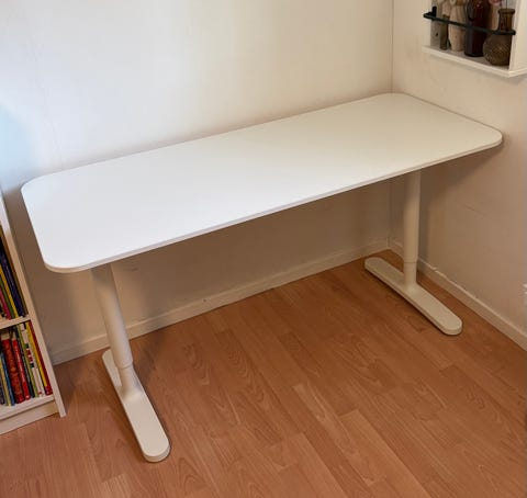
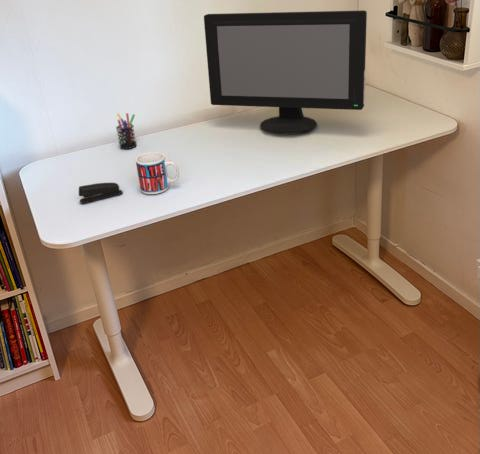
+ pen holder (127, 128)
+ computer monitor (285, 72)
+ stapler (99, 189)
+ mug (157, 171)
